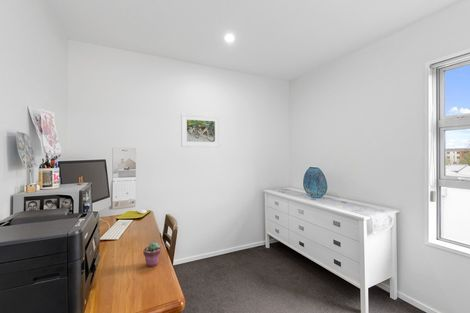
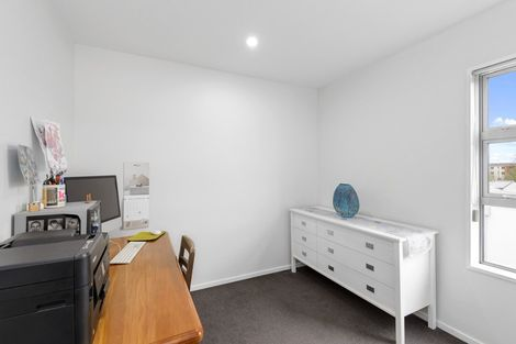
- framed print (201, 131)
- potted succulent (152, 253)
